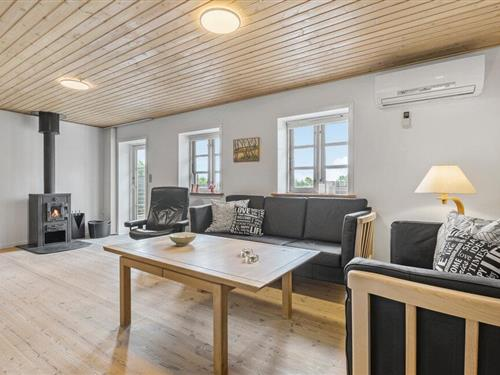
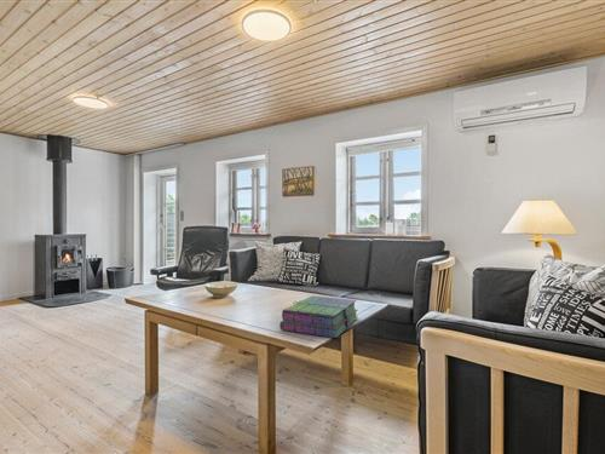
+ stack of books (321, 314)
